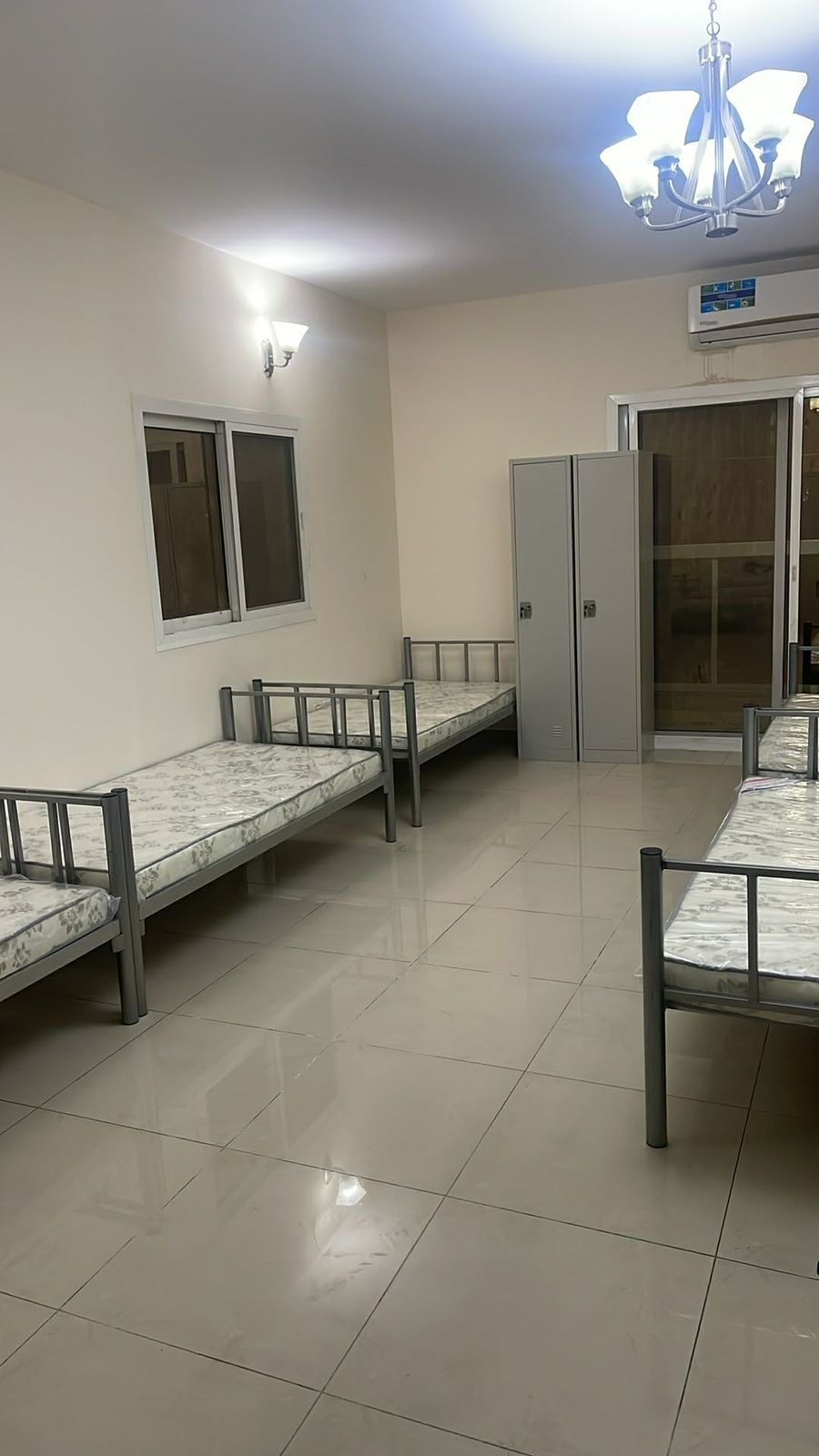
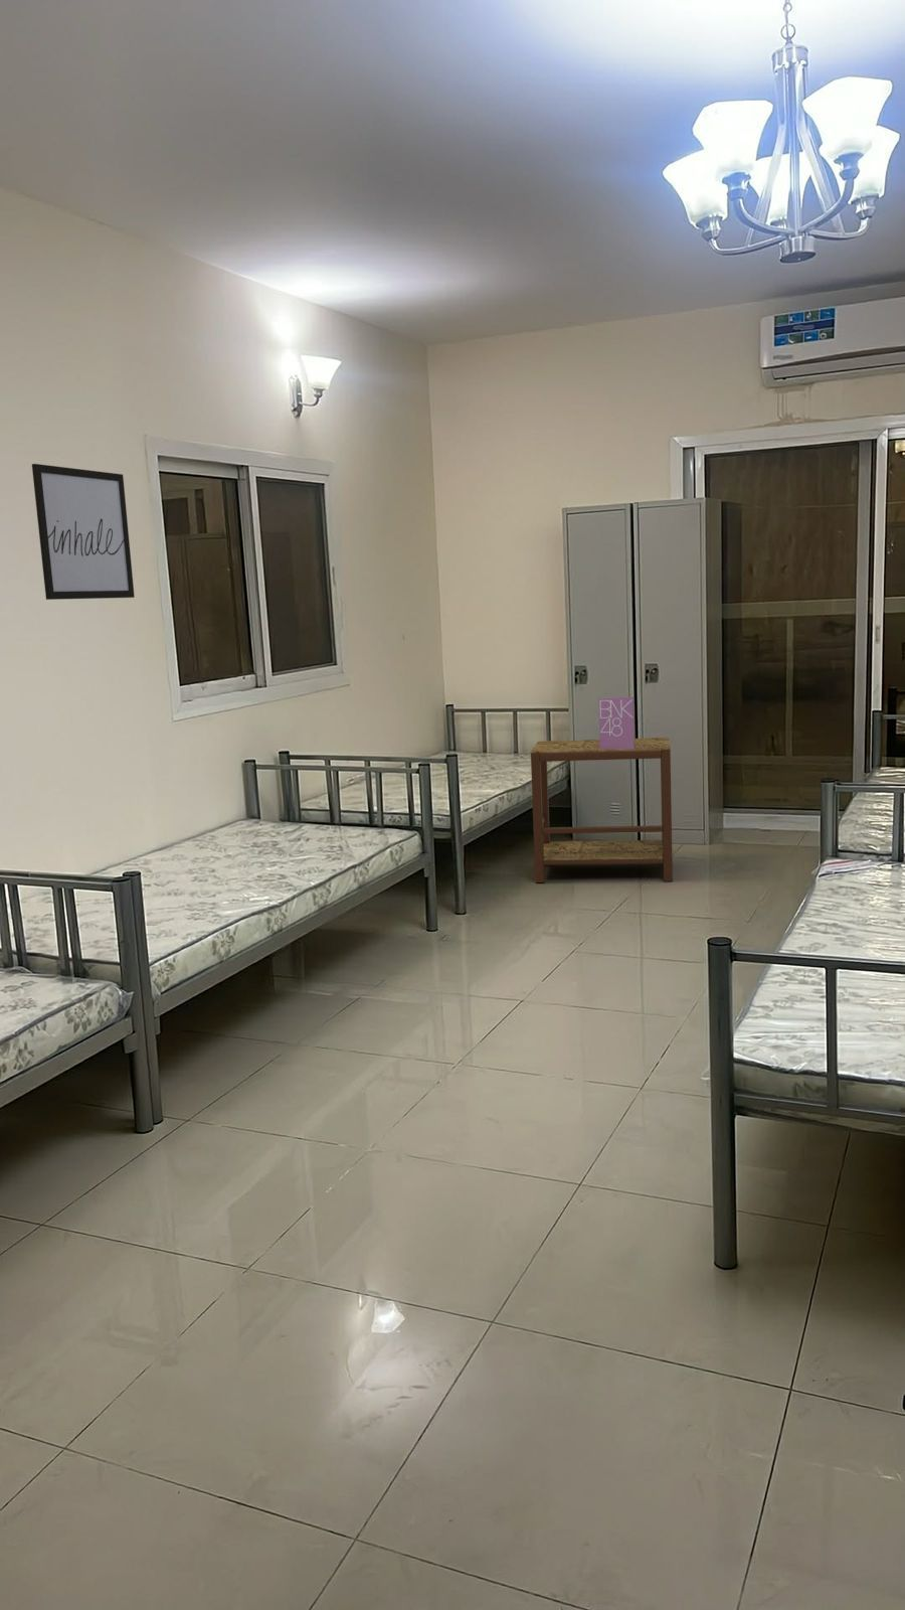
+ book (617, 722)
+ wall art (85, 534)
+ side table (602, 826)
